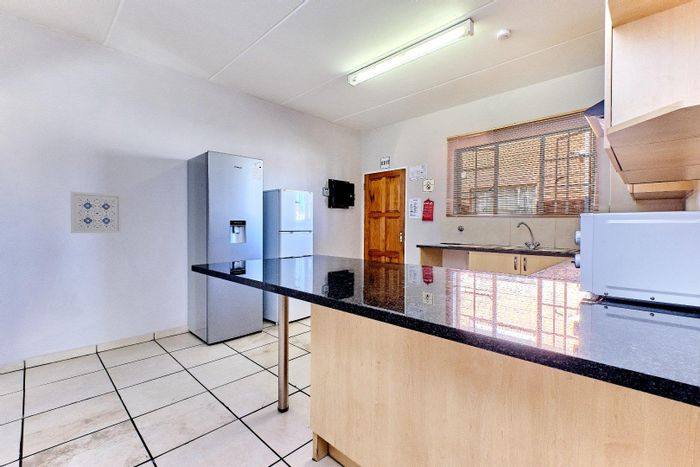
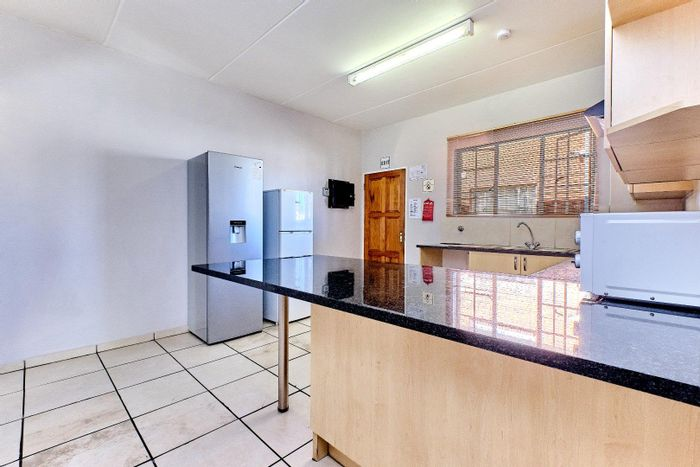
- wall art (97, 213)
